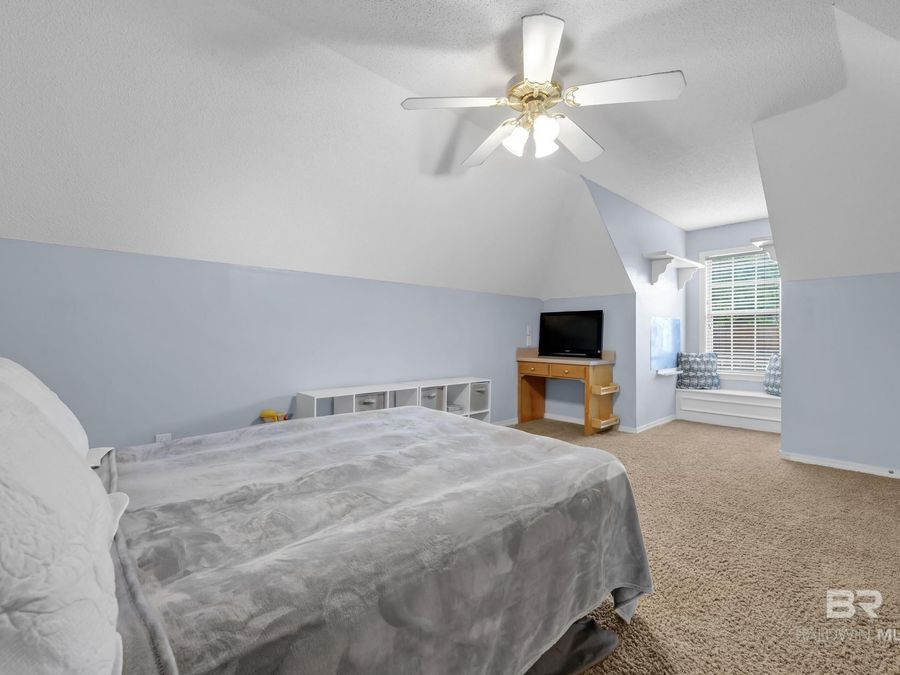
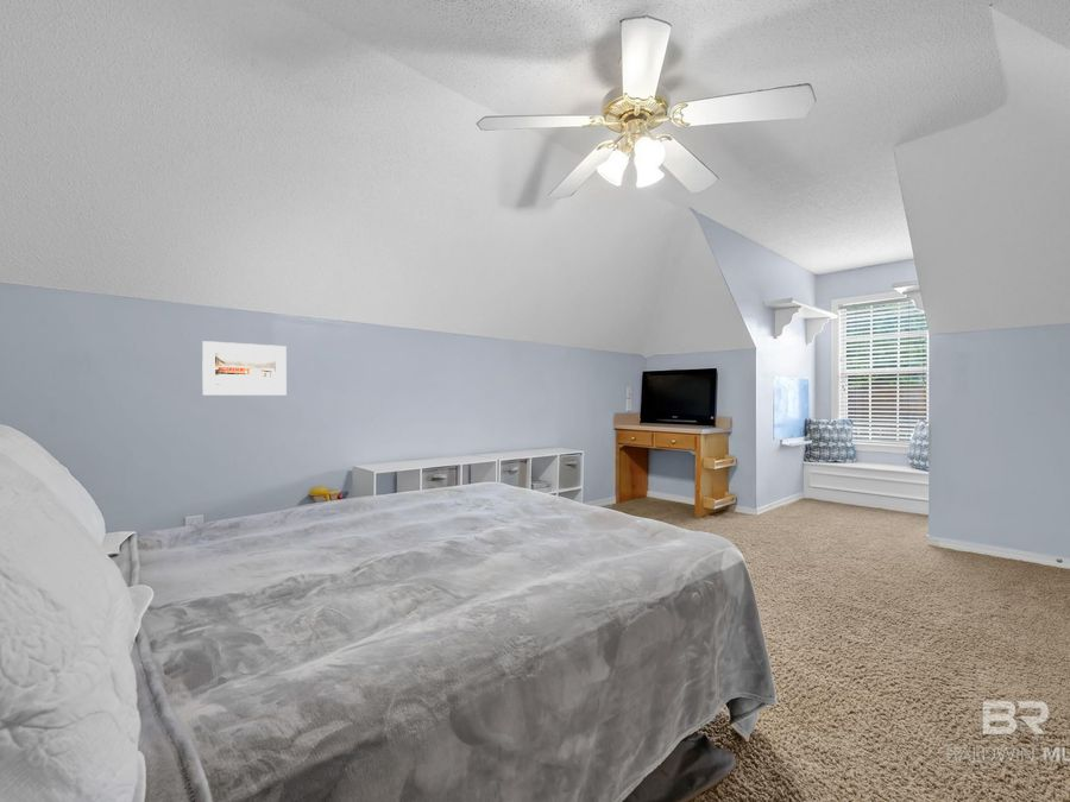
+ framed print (246, 370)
